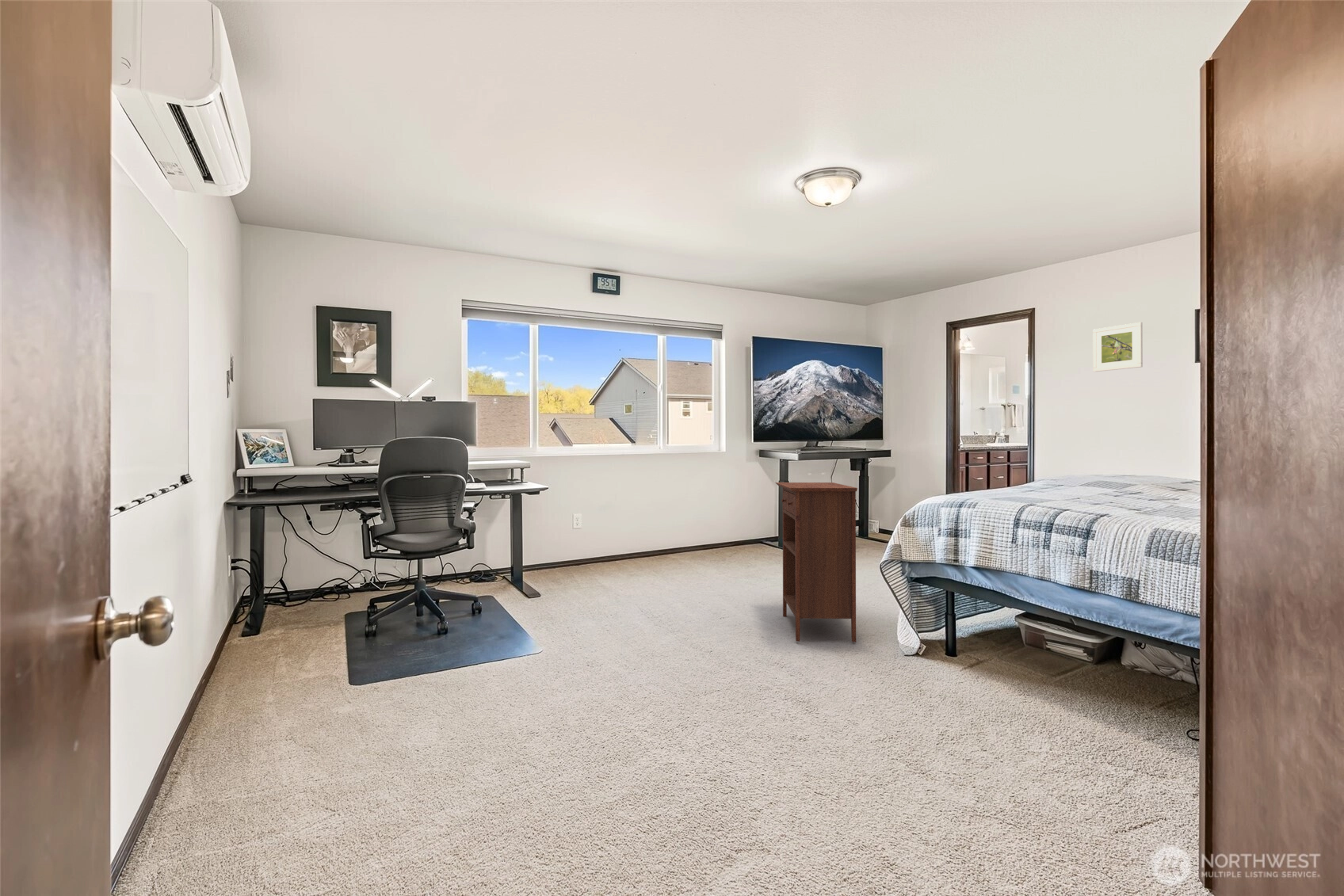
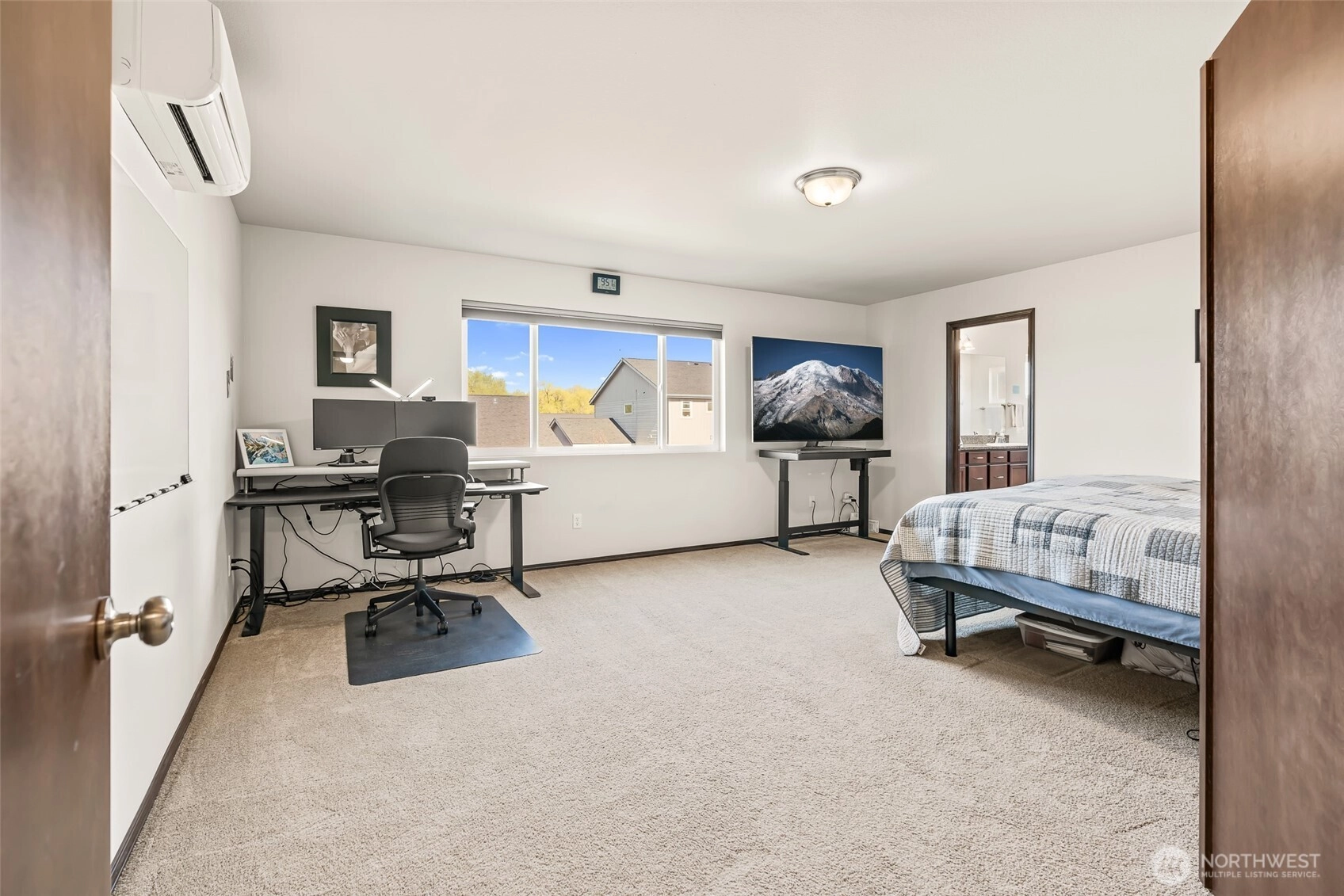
- nightstand (813, 556)
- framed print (1117, 347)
